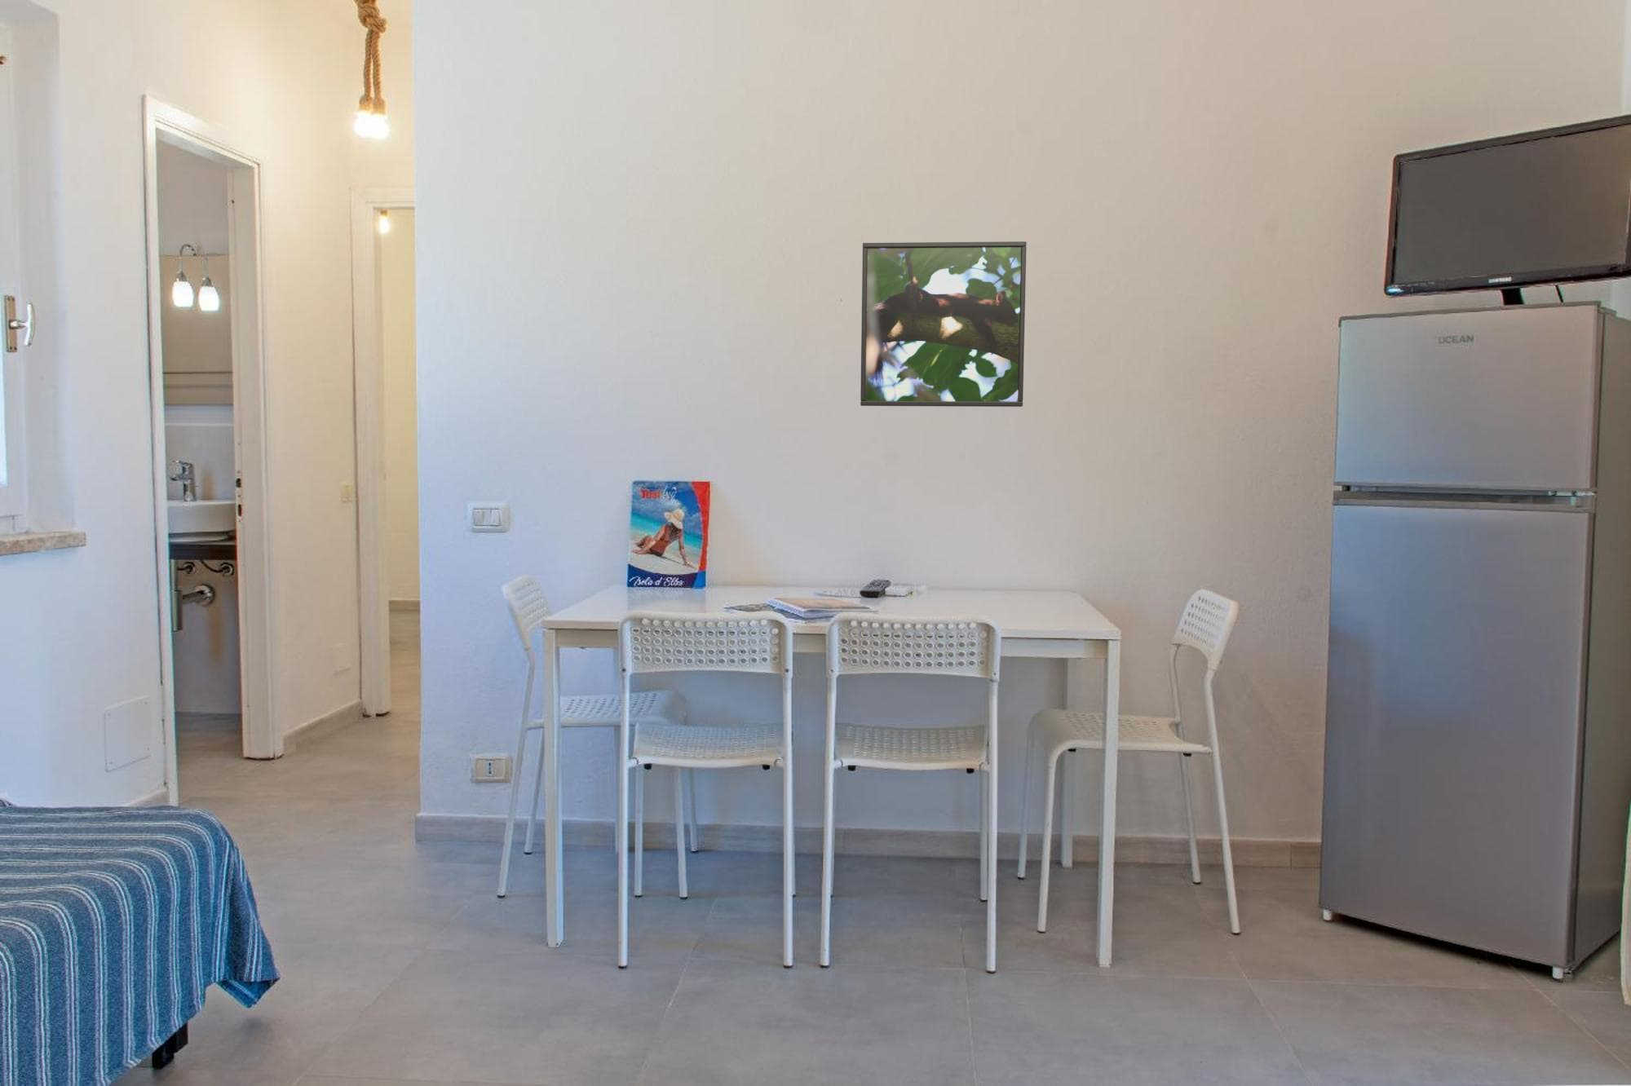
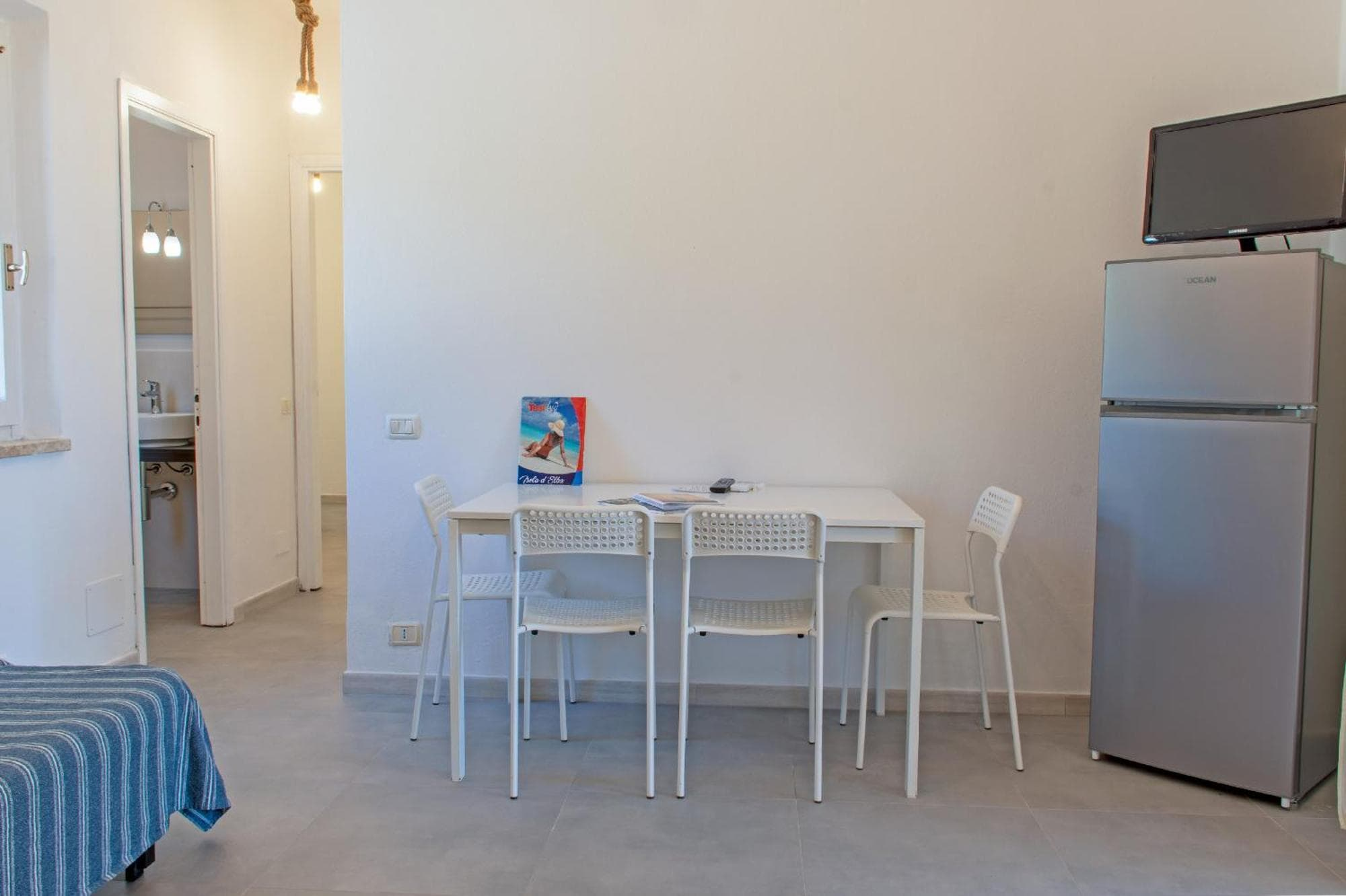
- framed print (942, 325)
